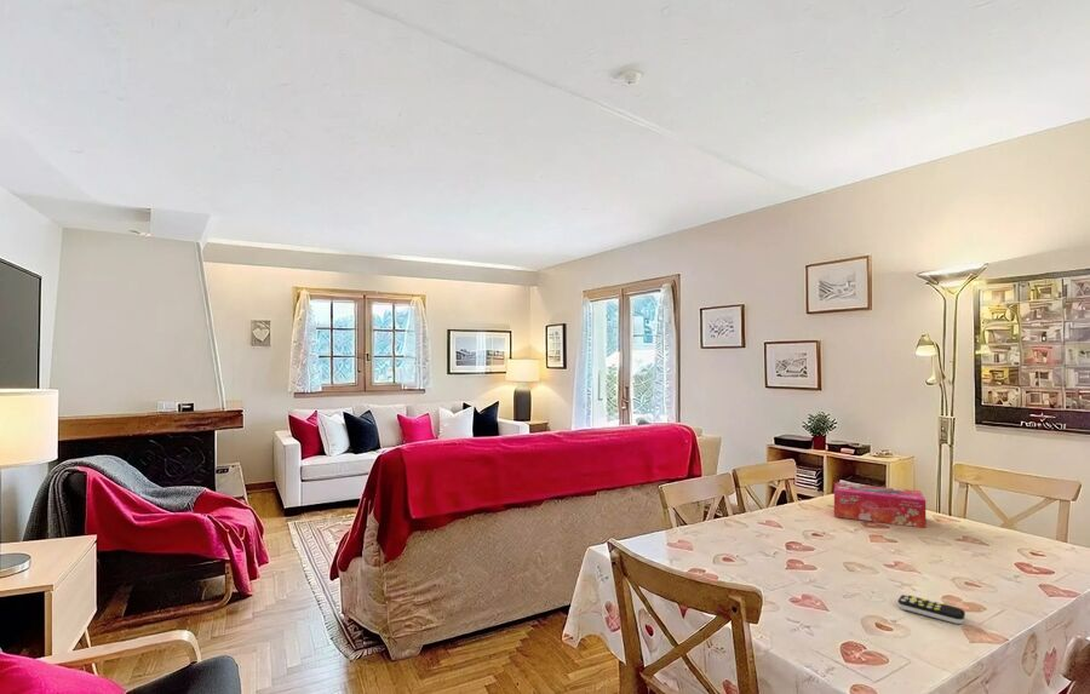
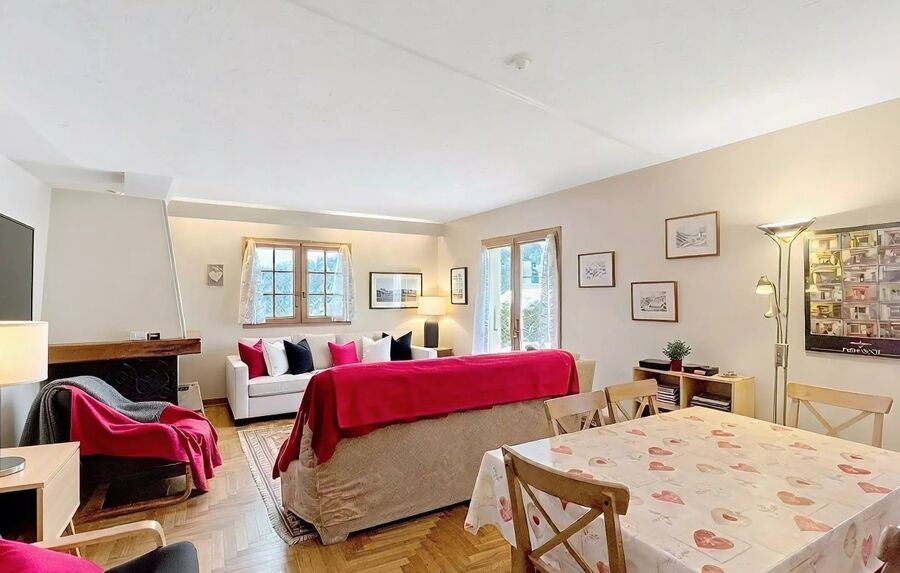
- remote control (930, 608)
- tissue box (877, 503)
